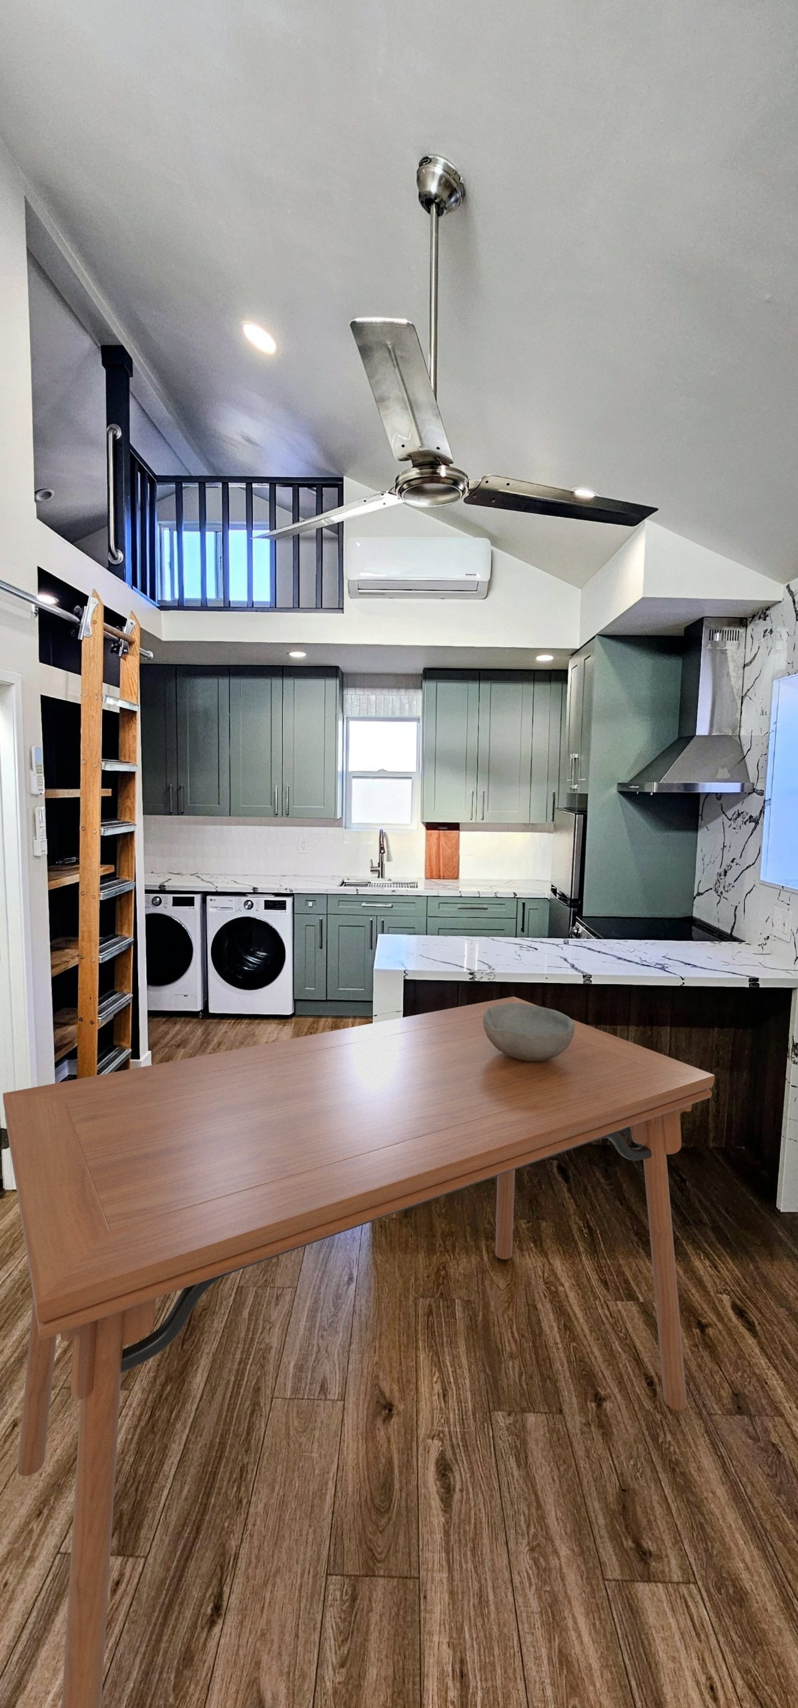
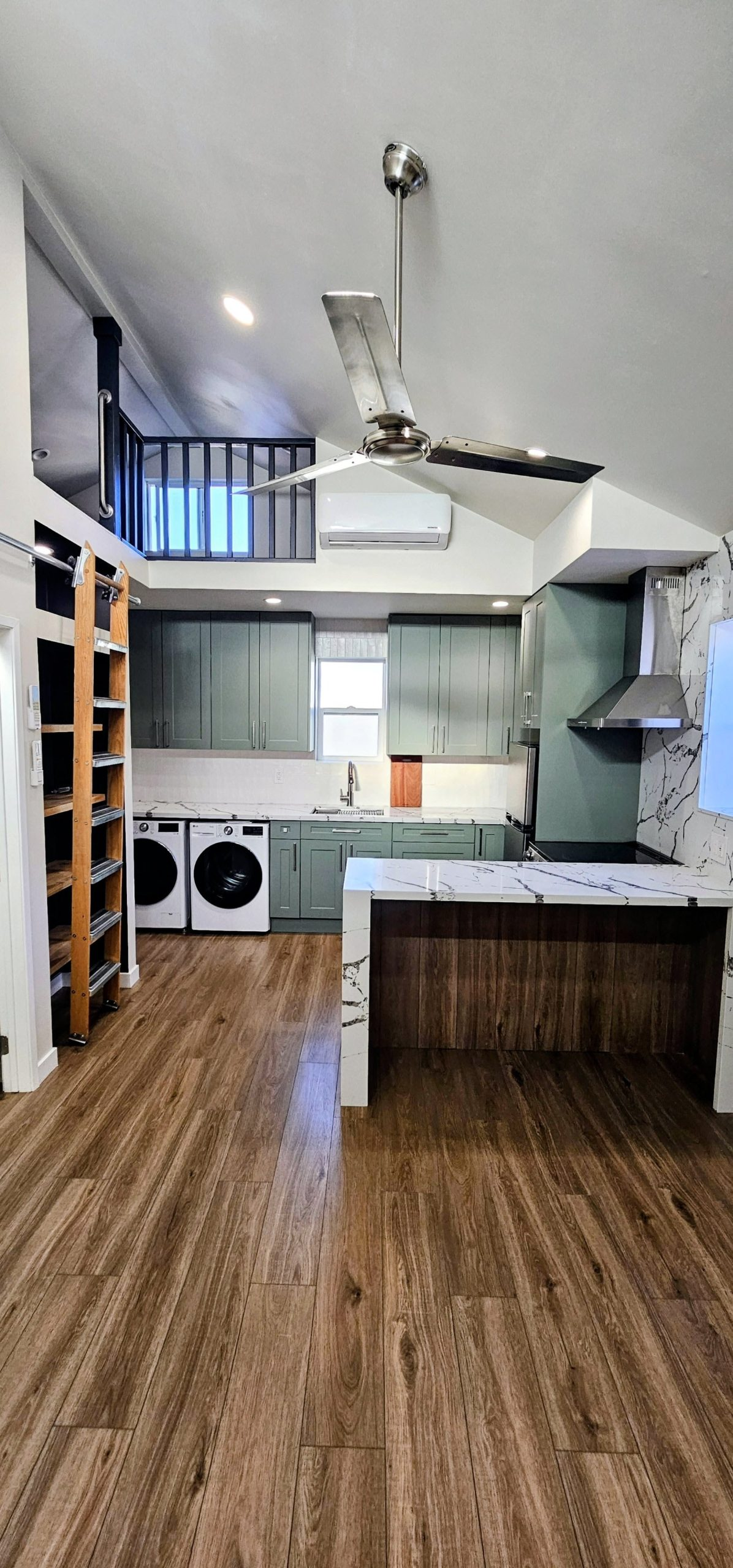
- dining table (363, 1224)
- bowl (528, 1035)
